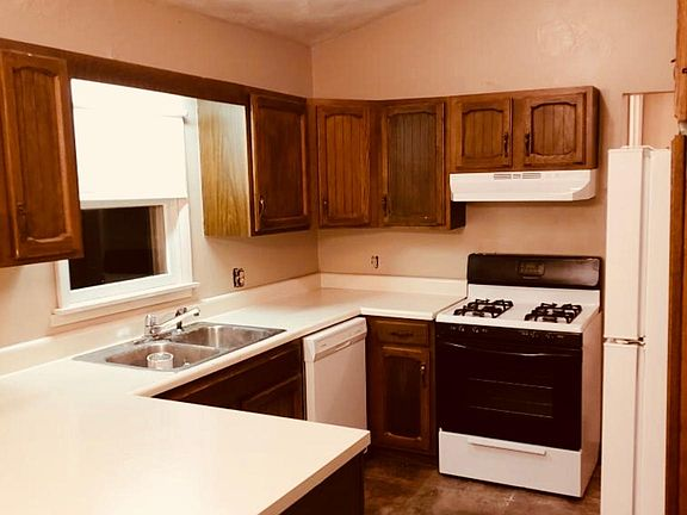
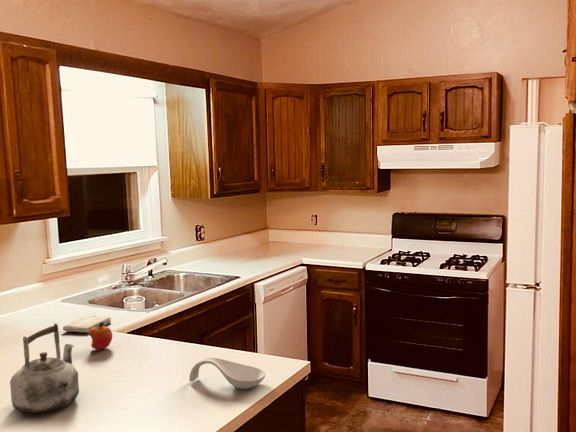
+ spoon rest (226, 372)
+ washcloth (88, 323)
+ kettle (49, 364)
+ fruit (100, 335)
